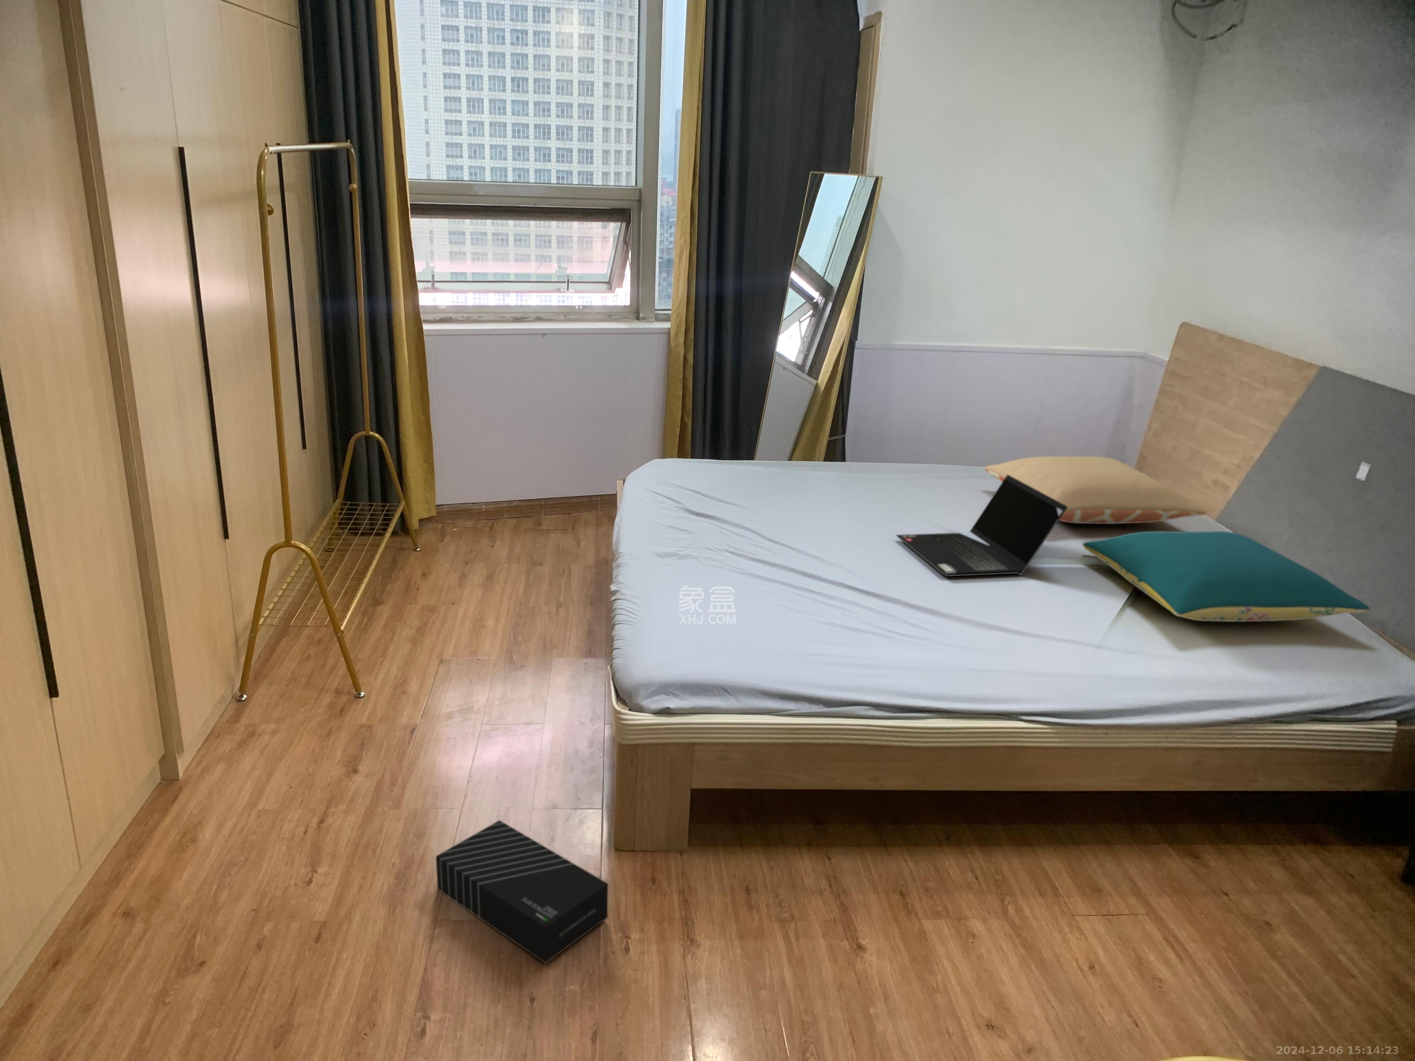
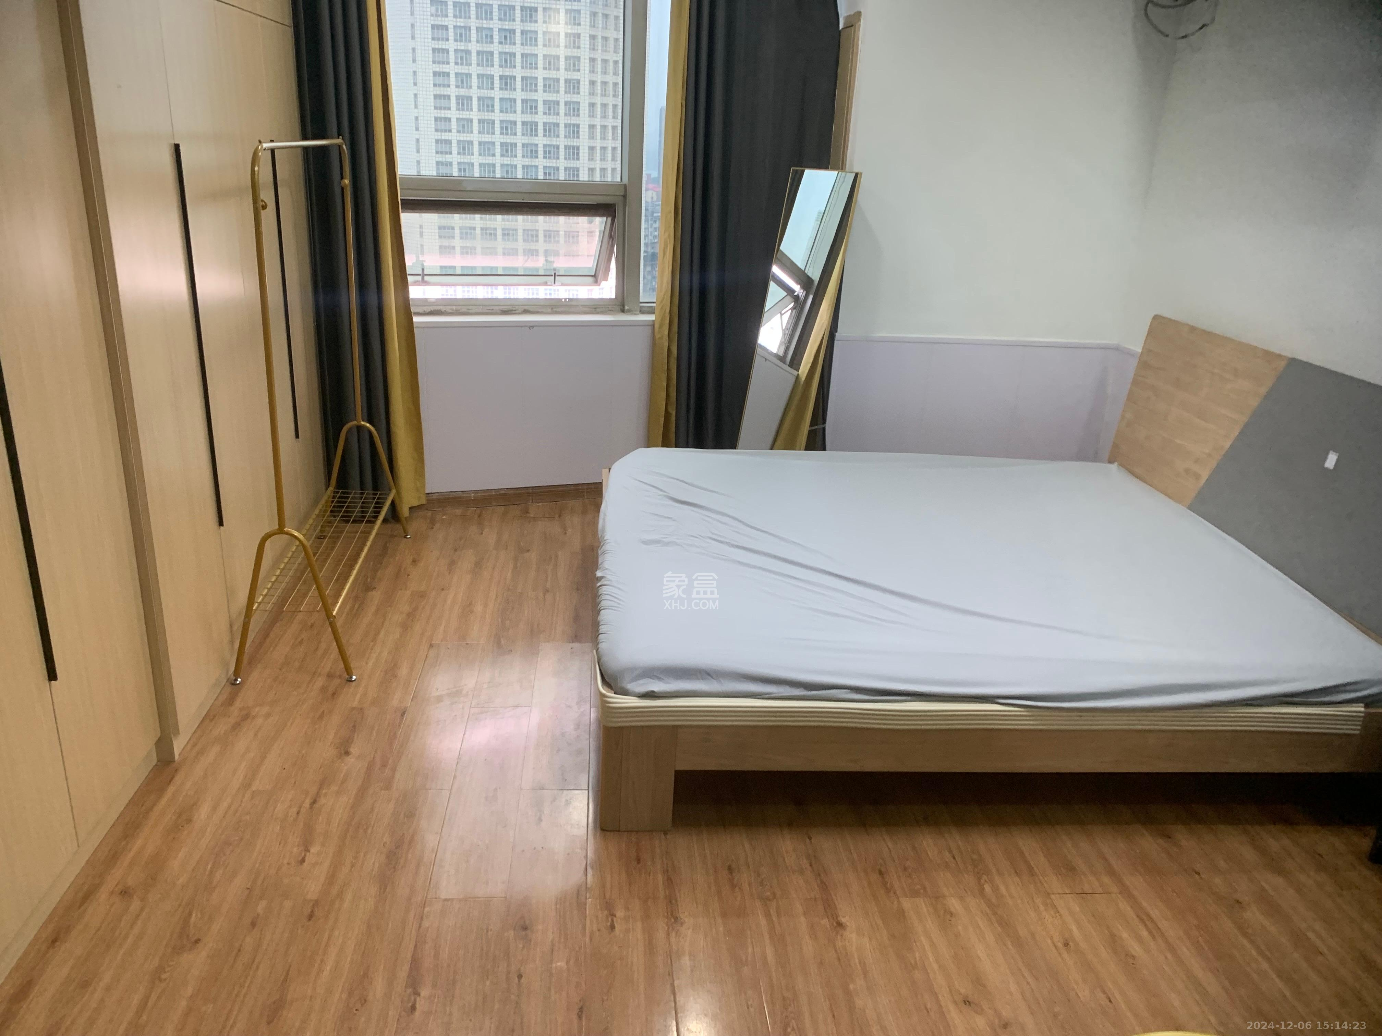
- pillow (1214, 574)
- pillow (1087, 489)
- laptop computer (977, 524)
- shoe box (520, 887)
